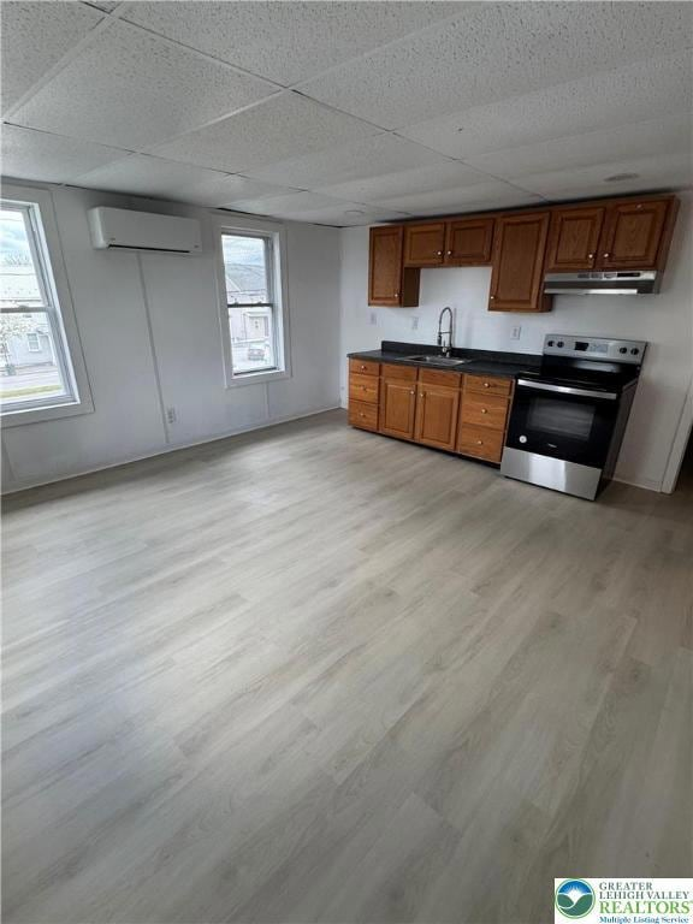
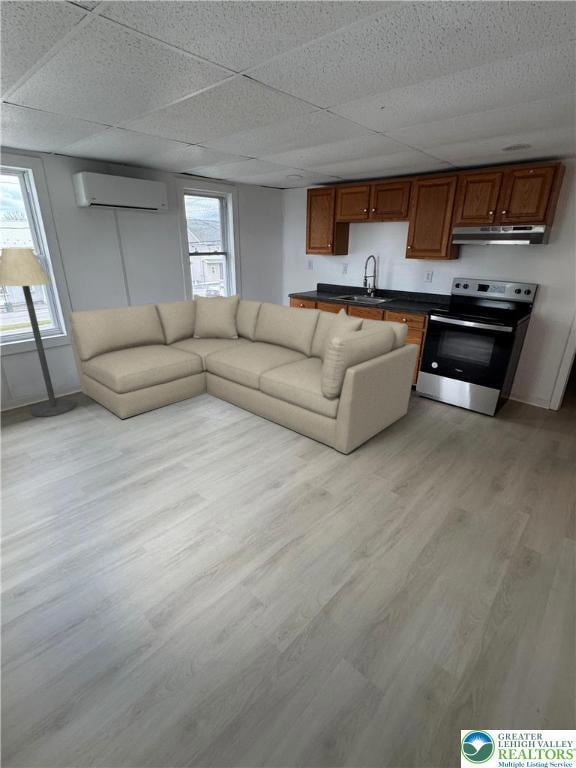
+ floor lamp (36, 334)
+ sofa (232, 356)
